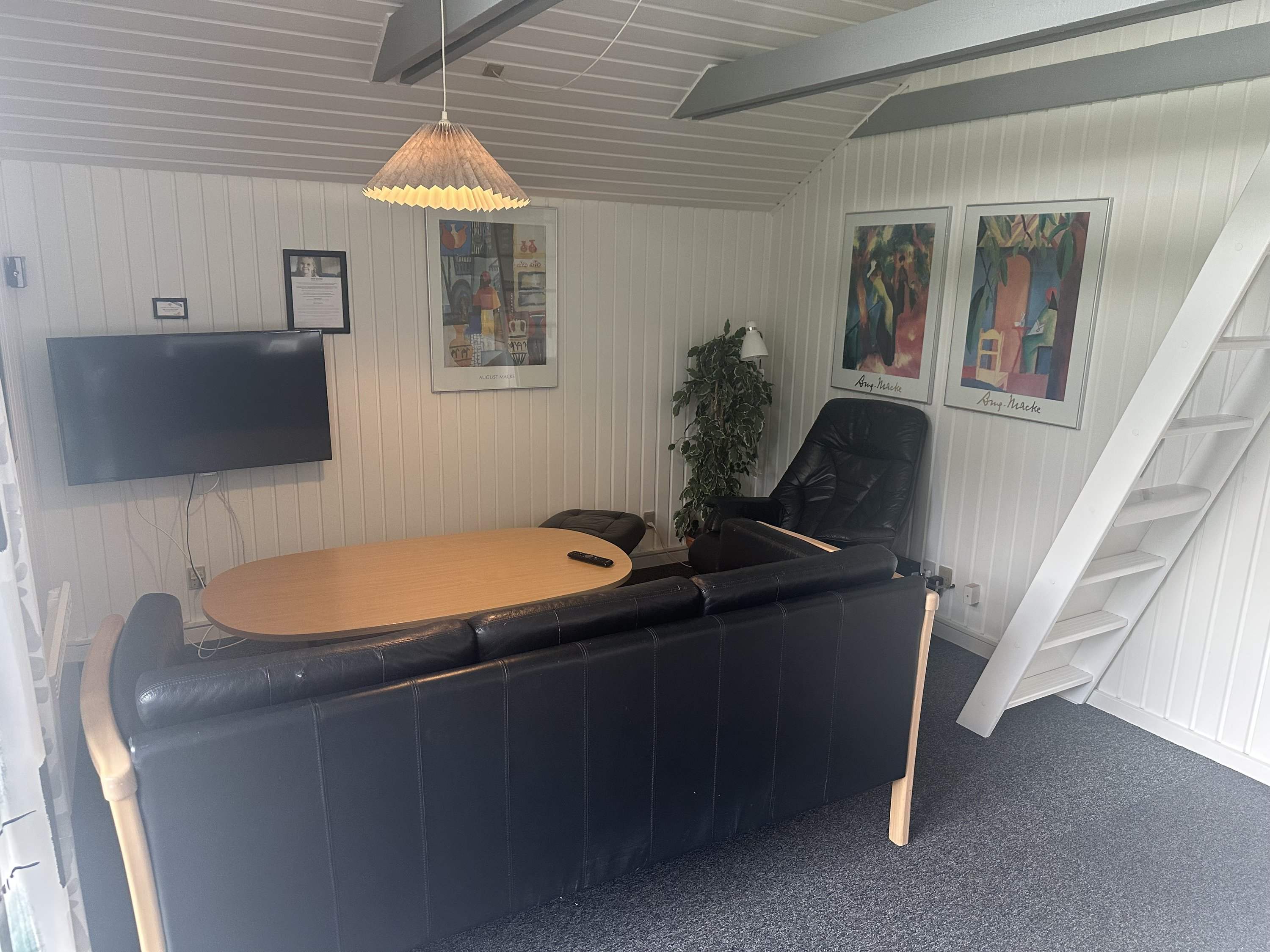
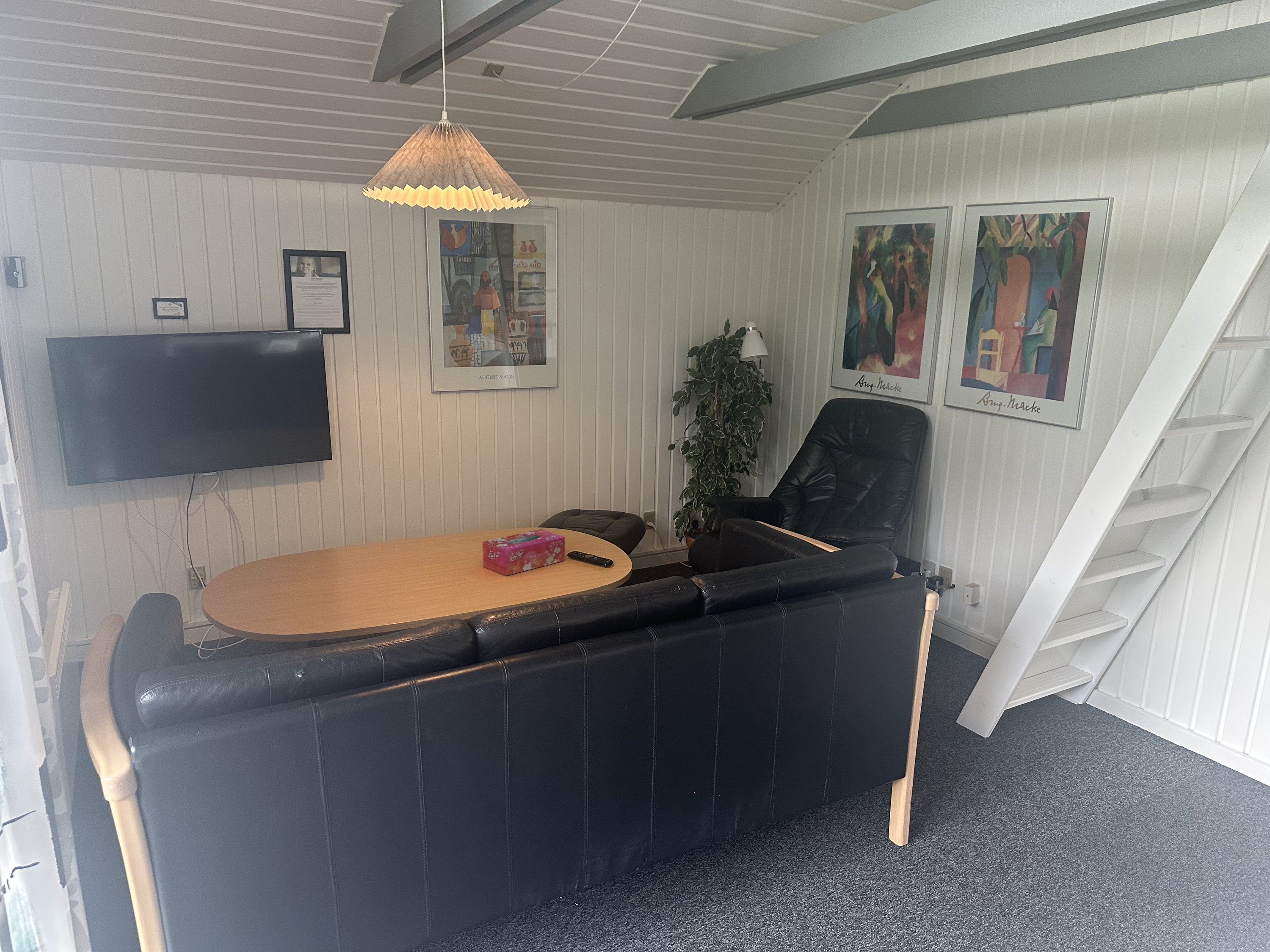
+ tissue box (524, 551)
